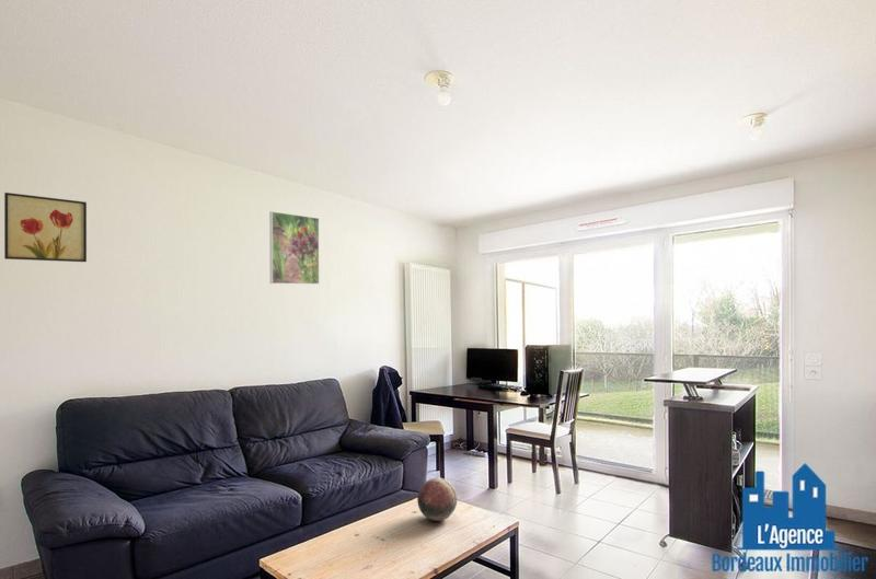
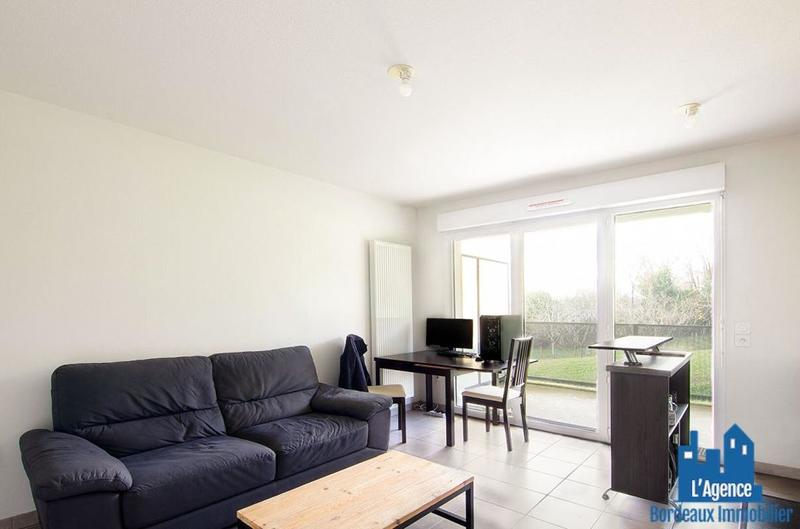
- decorative orb (437, 498)
- wall art (47, 229)
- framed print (295, 248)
